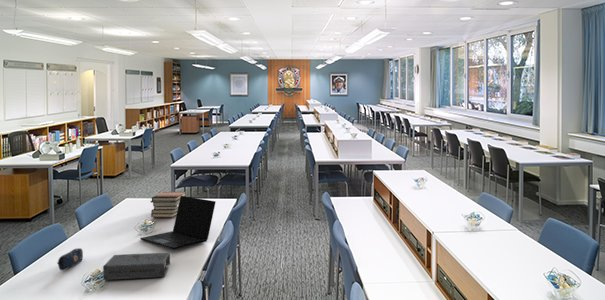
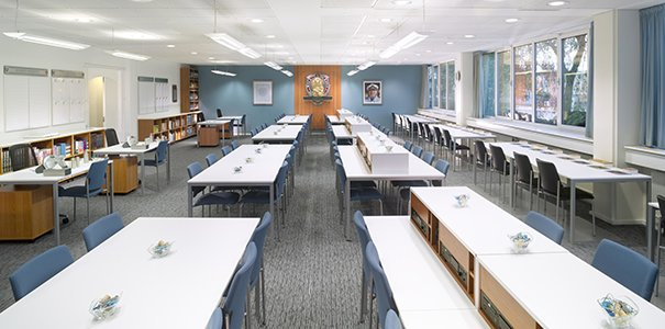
- laptop (178, 220)
- pencil case (71, 259)
- book stack (169, 204)
- book (138, 265)
